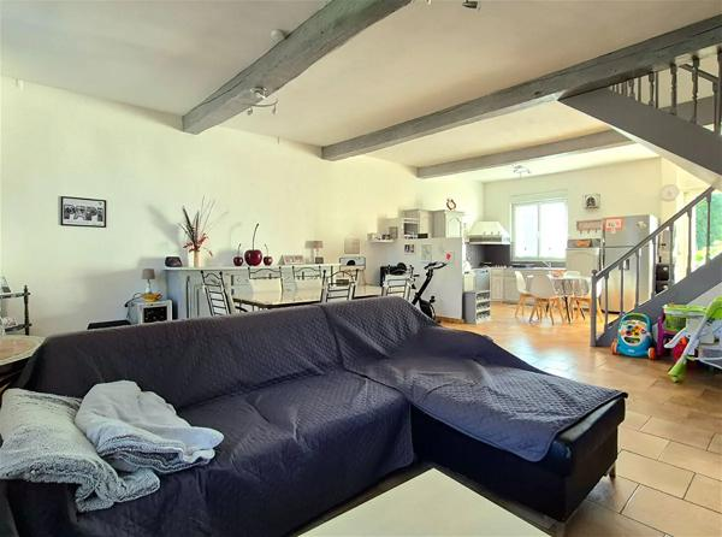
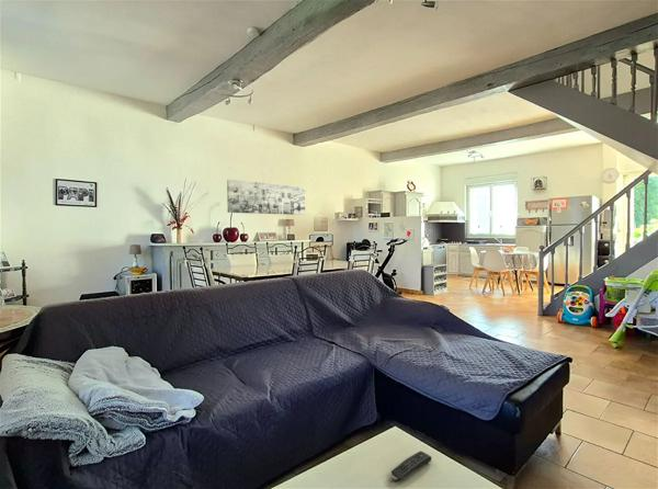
+ remote control (410, 465)
+ wall art (269, 198)
